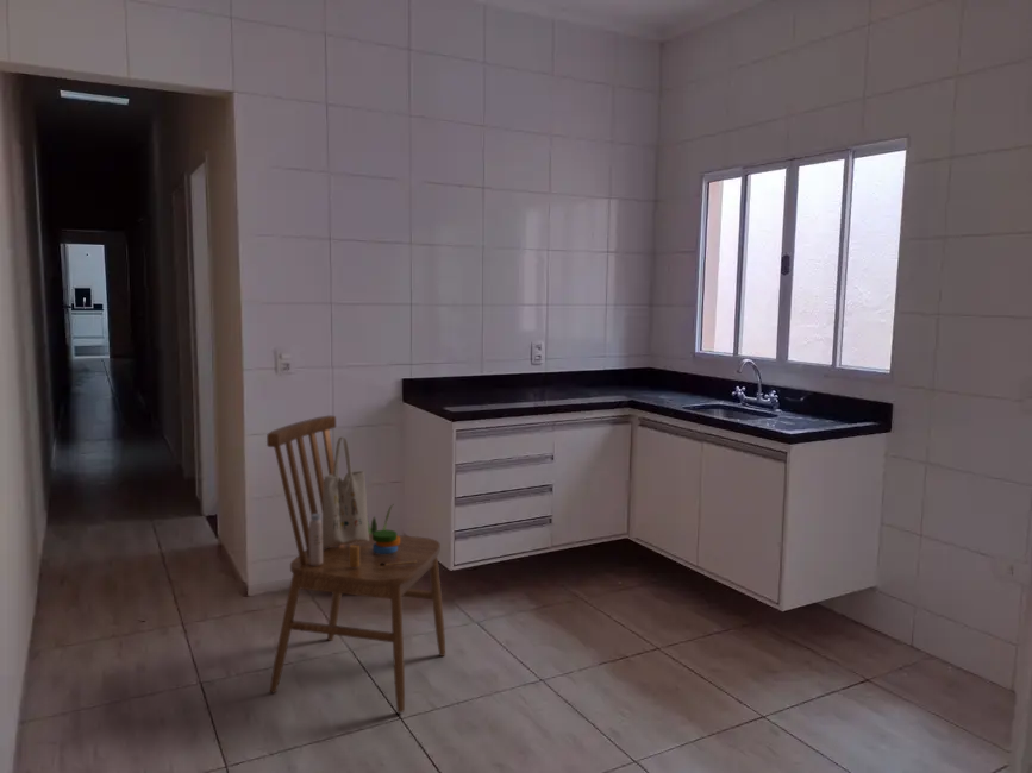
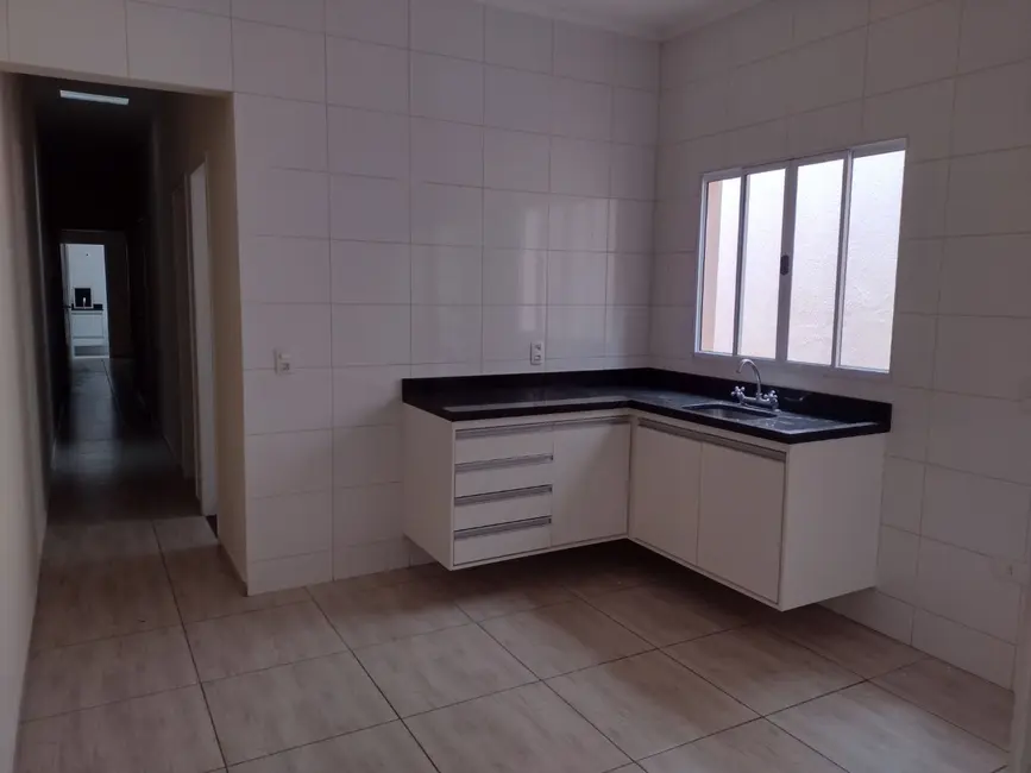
- dining chair (359, 552)
- potted plant (371, 533)
- tote bag (356, 499)
